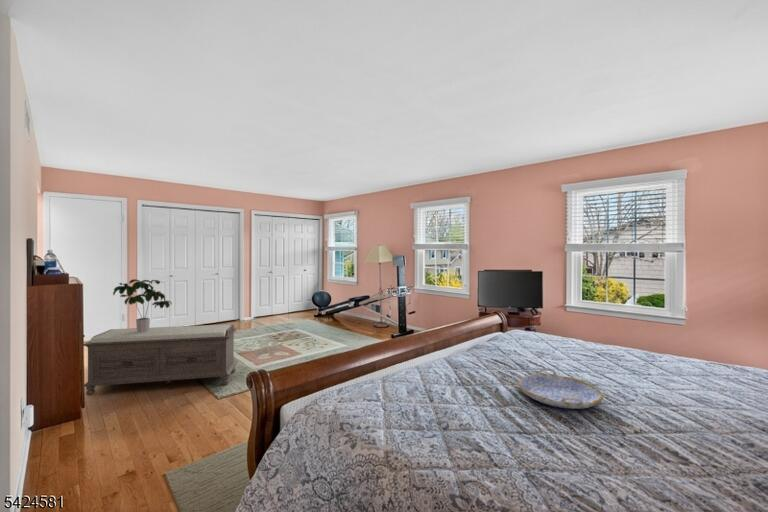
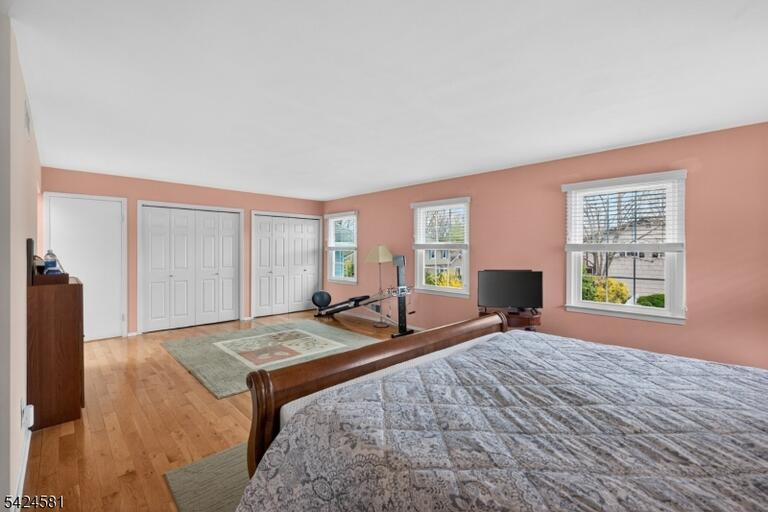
- potted plant (143, 305)
- bench (167, 356)
- serving tray (558, 388)
